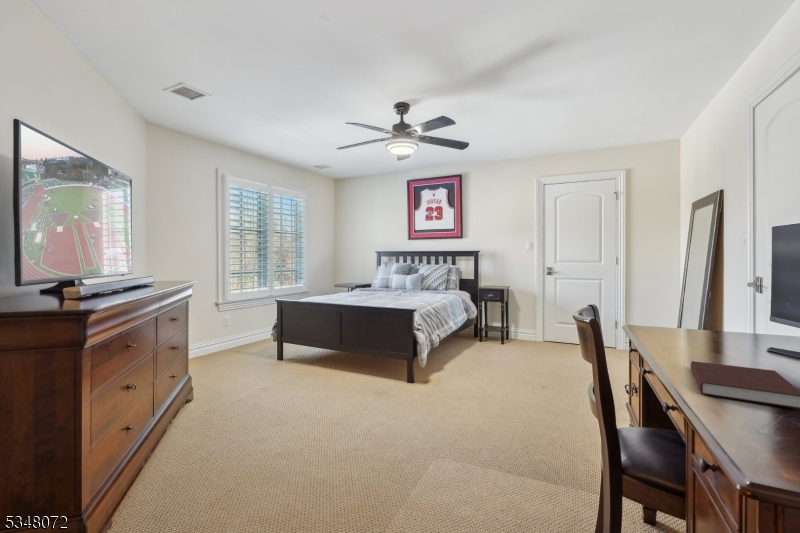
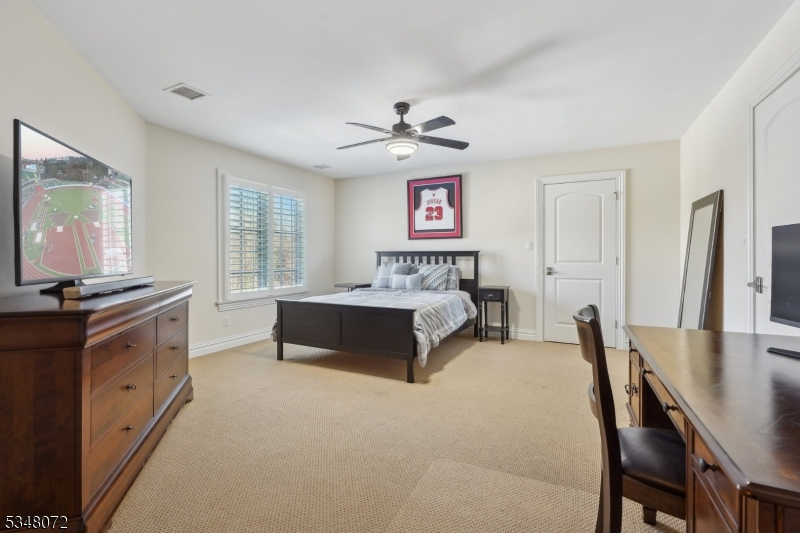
- notebook (739, 381)
